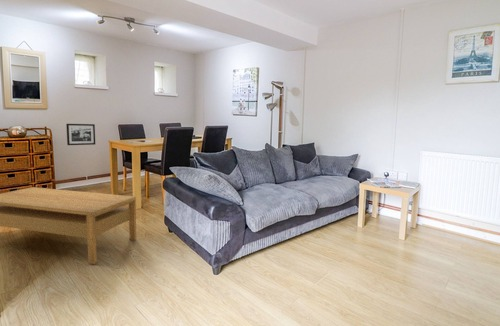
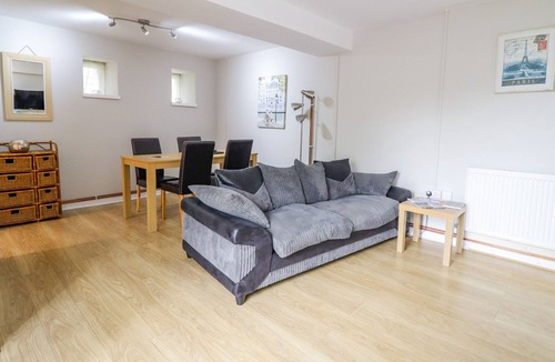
- coffee table (59, 220)
- picture frame (81, 134)
